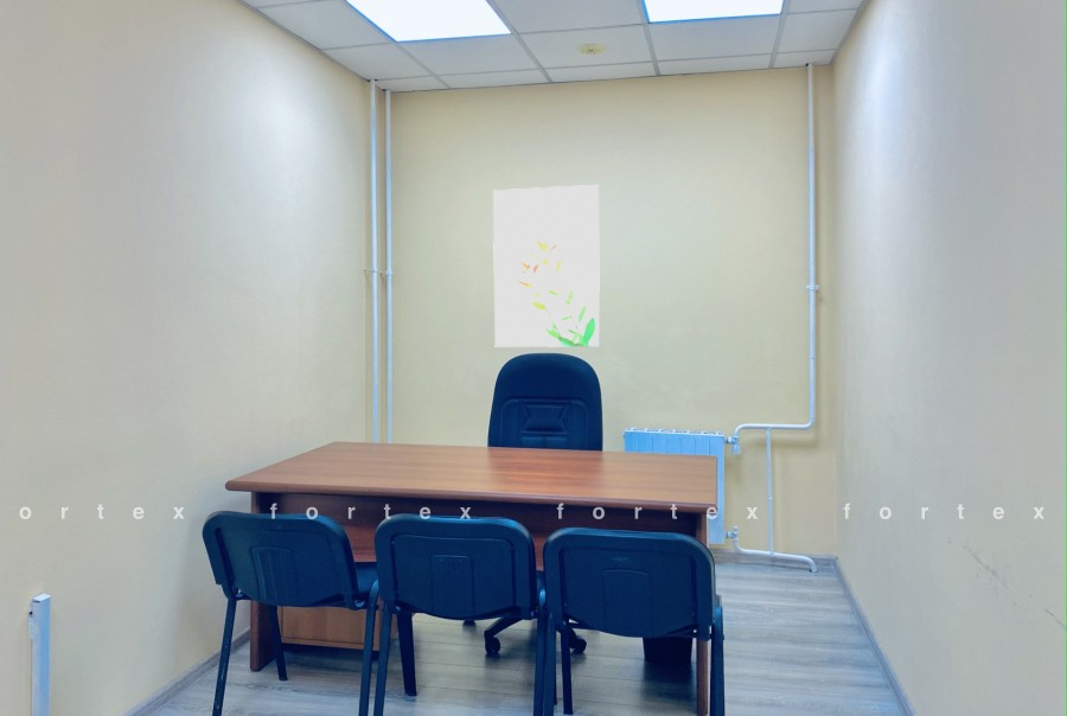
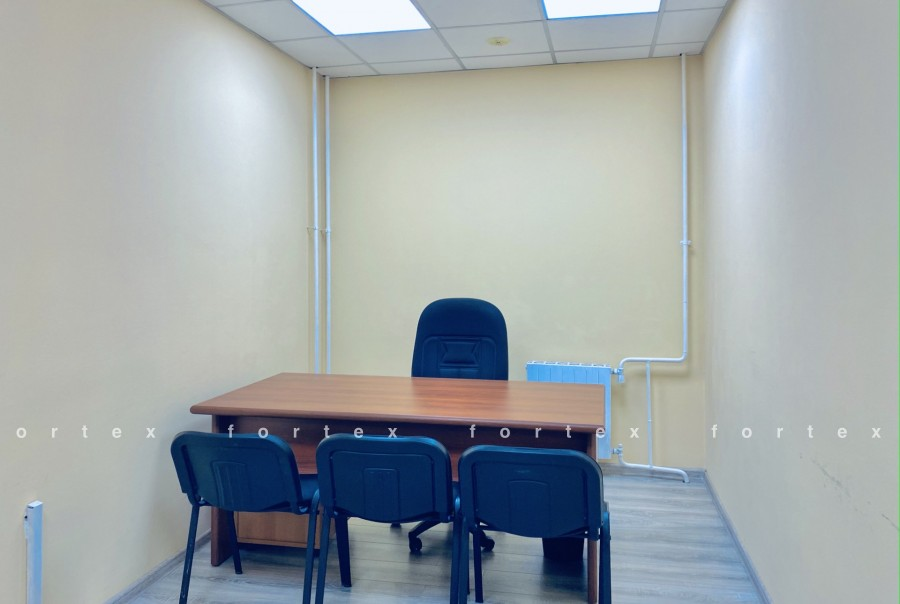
- wall art (545, 267)
